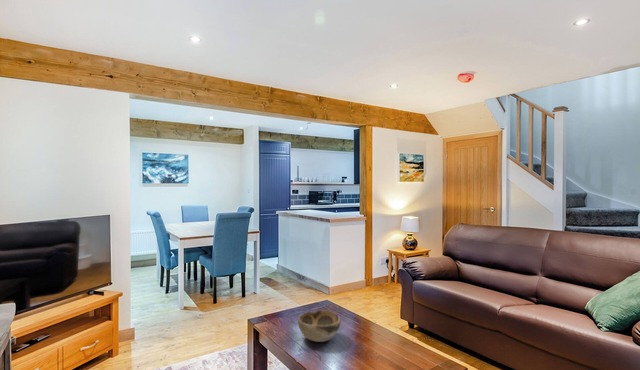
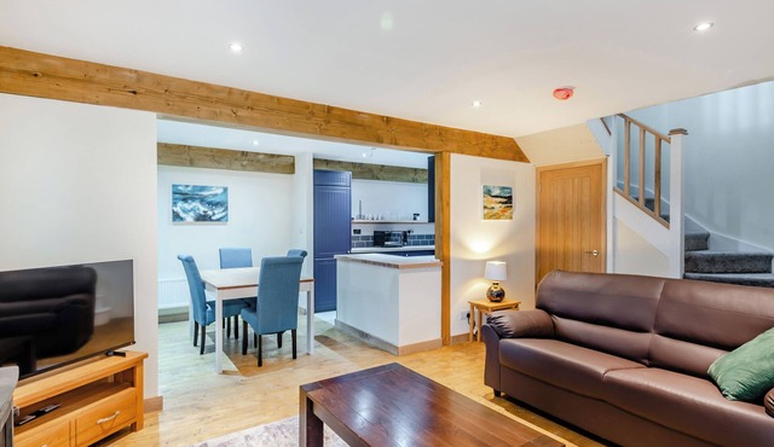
- decorative bowl (319, 328)
